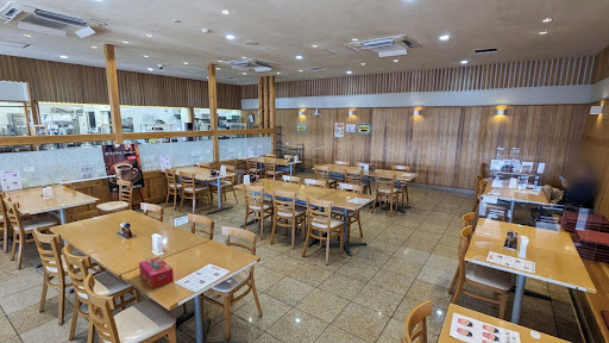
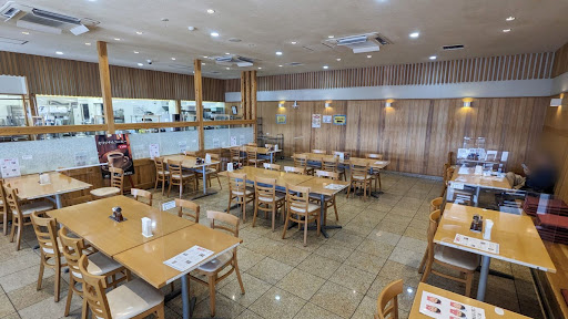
- tissue box (156, 272)
